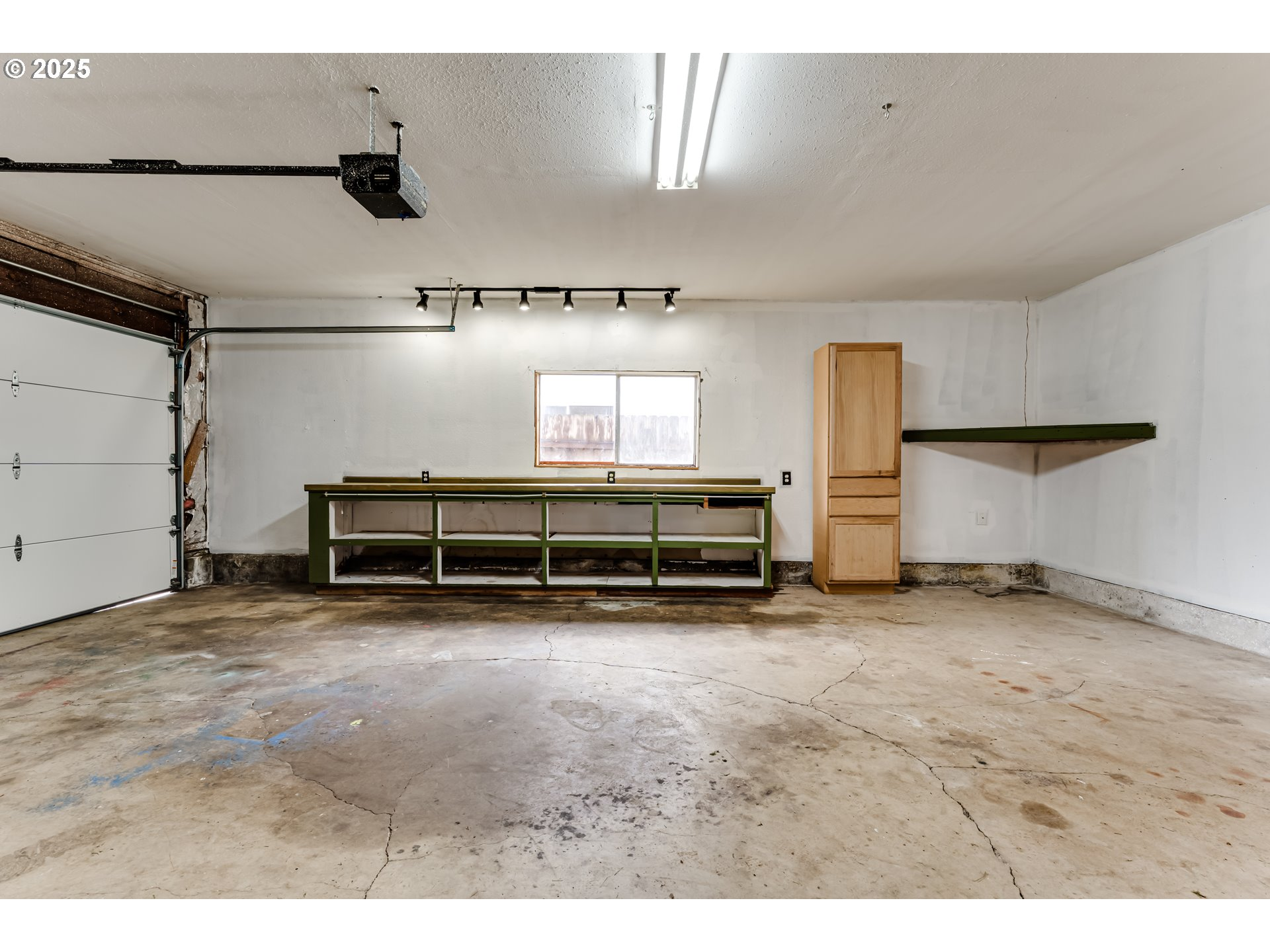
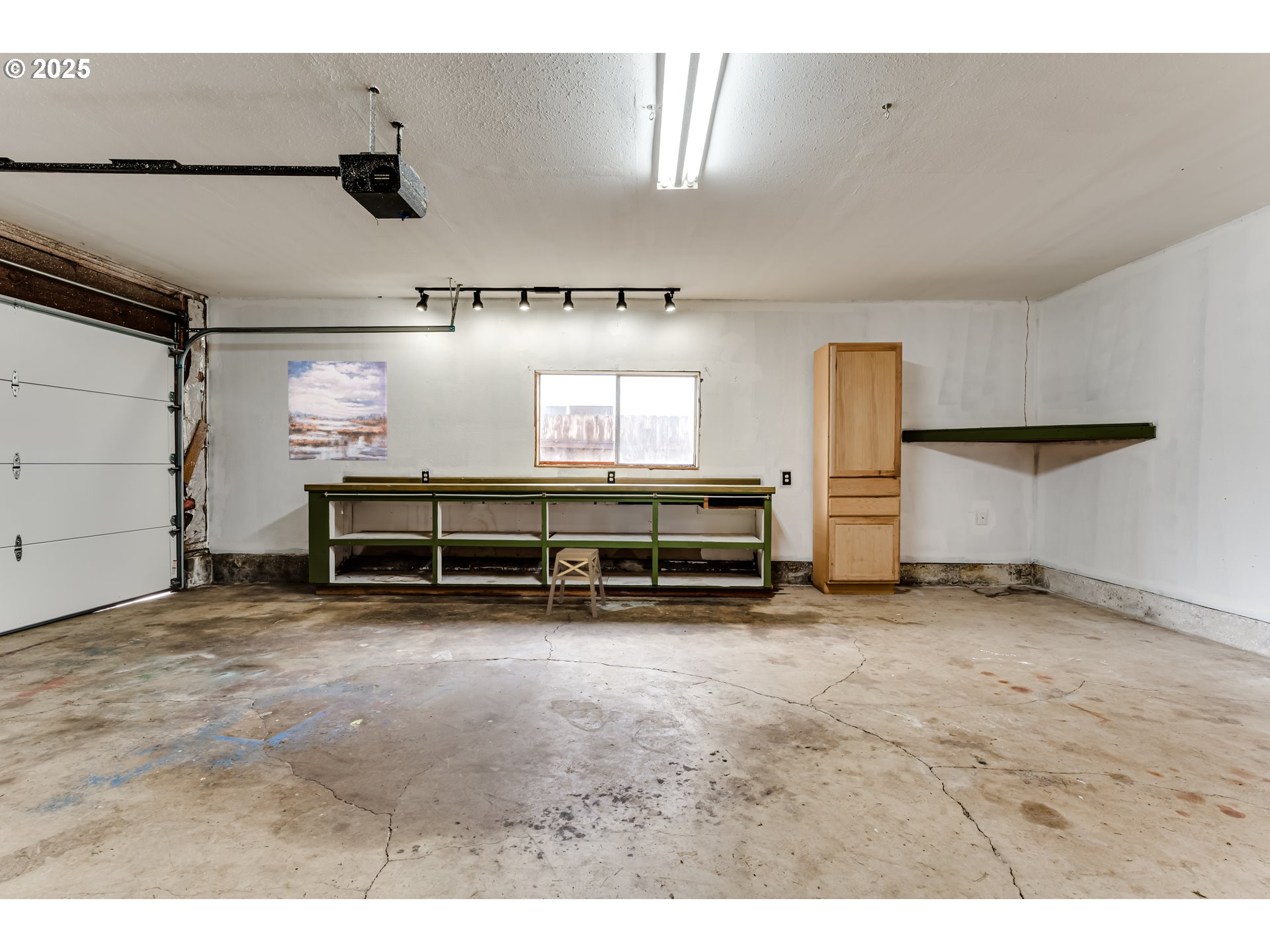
+ wall art (337, 411)
+ stool (577, 580)
